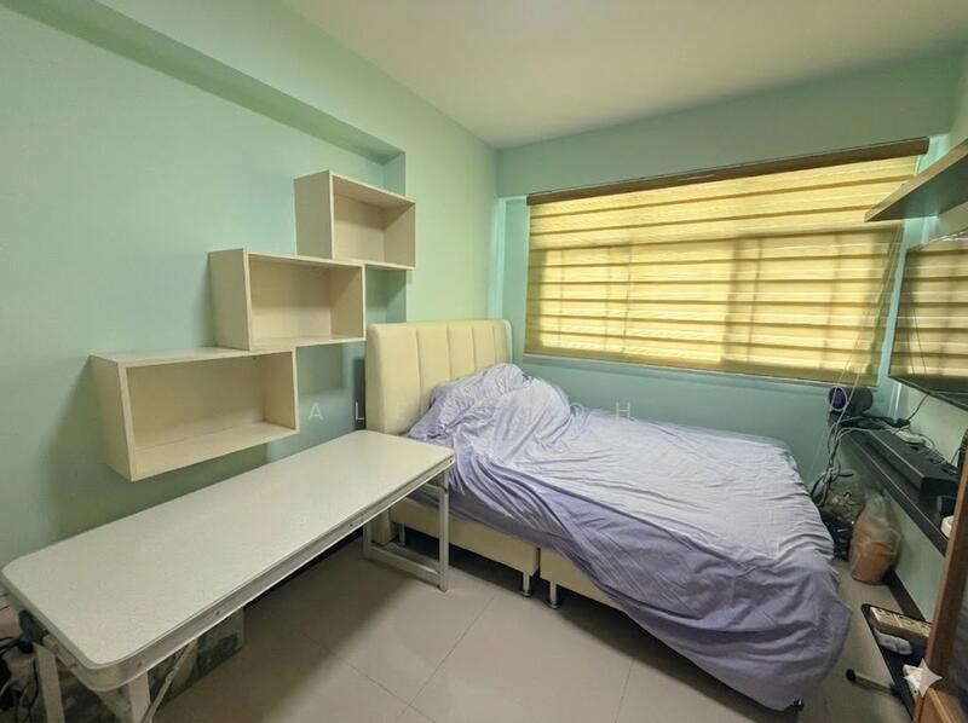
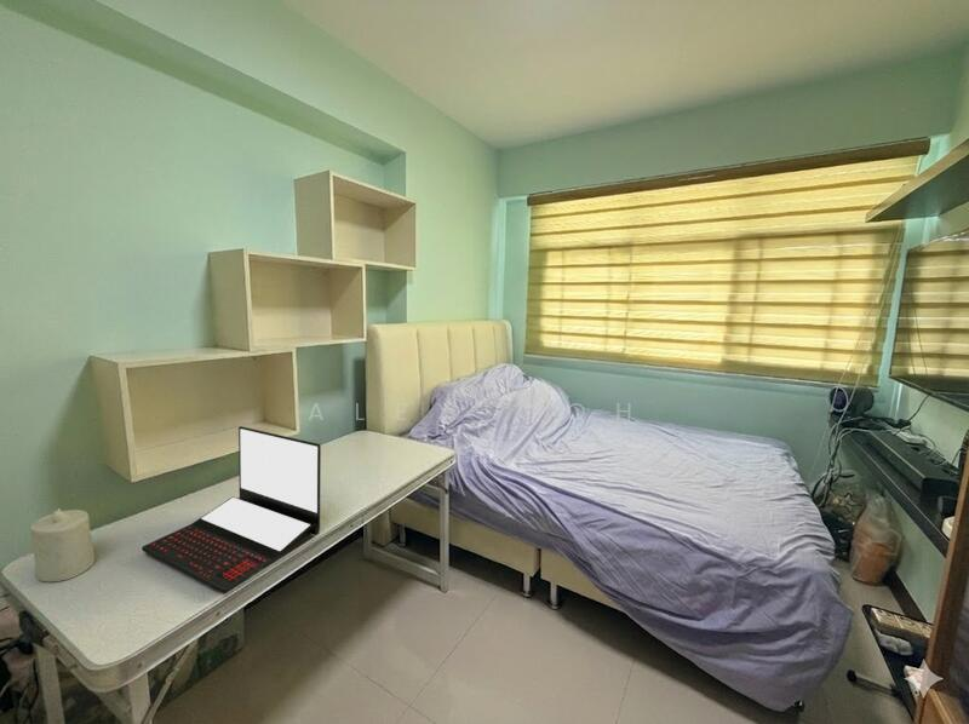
+ candle (63, 539)
+ laptop (233, 496)
